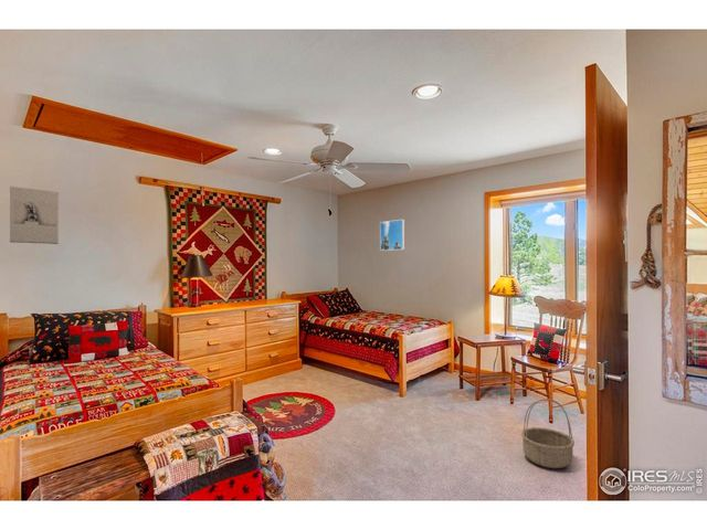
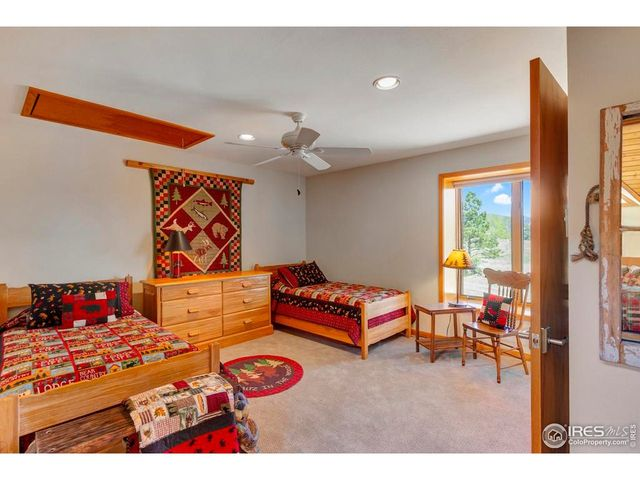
- basket (547, 430)
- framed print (391, 235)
- wall sculpture (34, 215)
